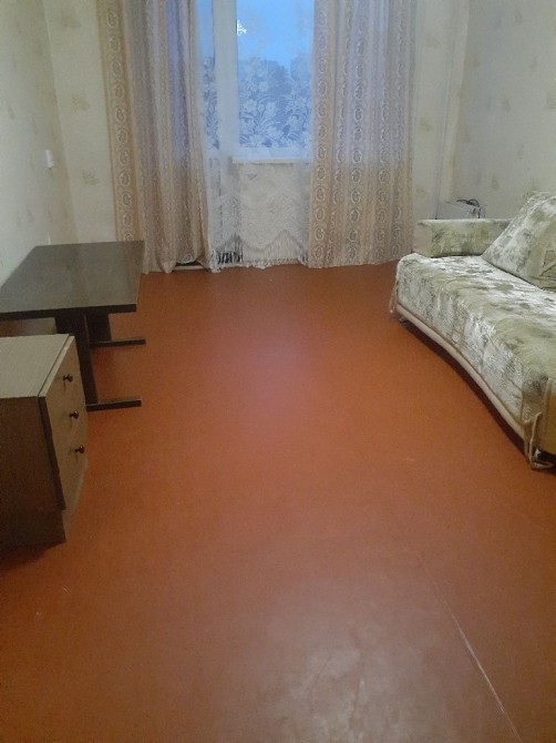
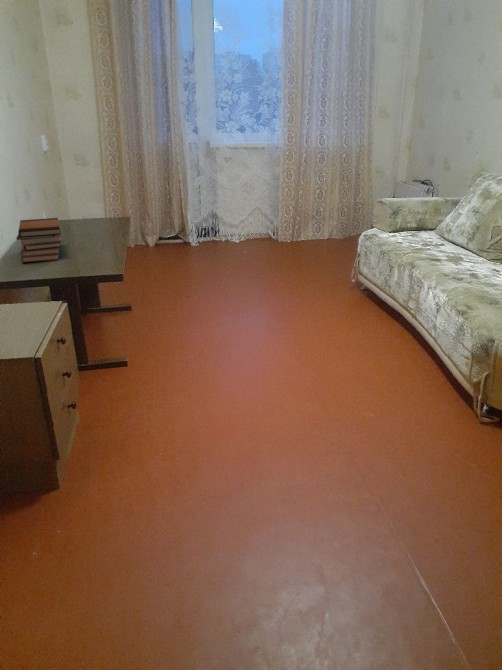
+ book stack (40, 239)
